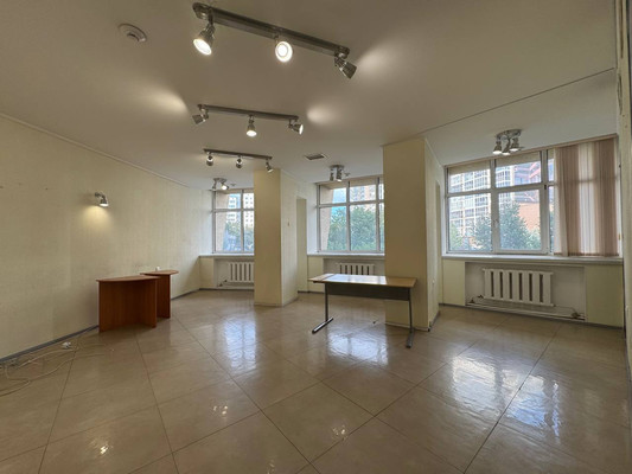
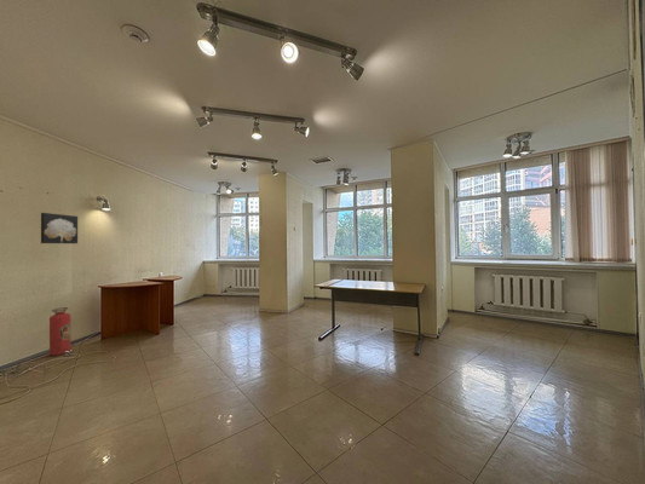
+ fire extinguisher (59, 330)
+ wall art (59, 229)
